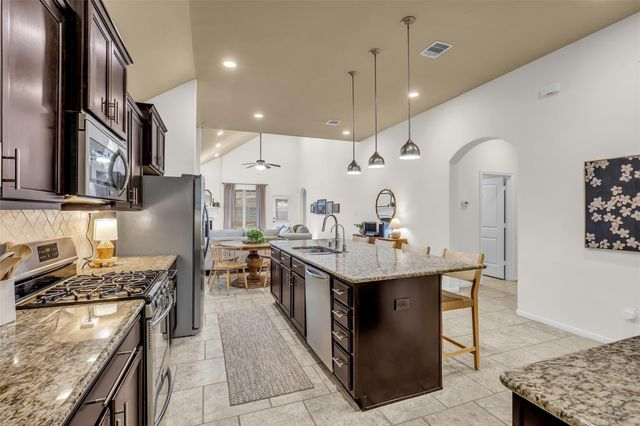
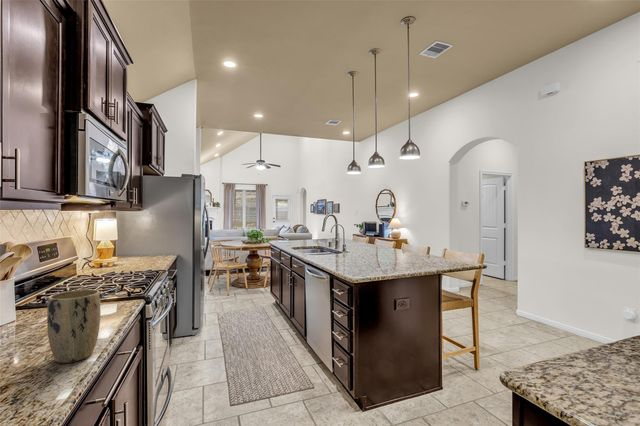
+ plant pot (74, 325)
